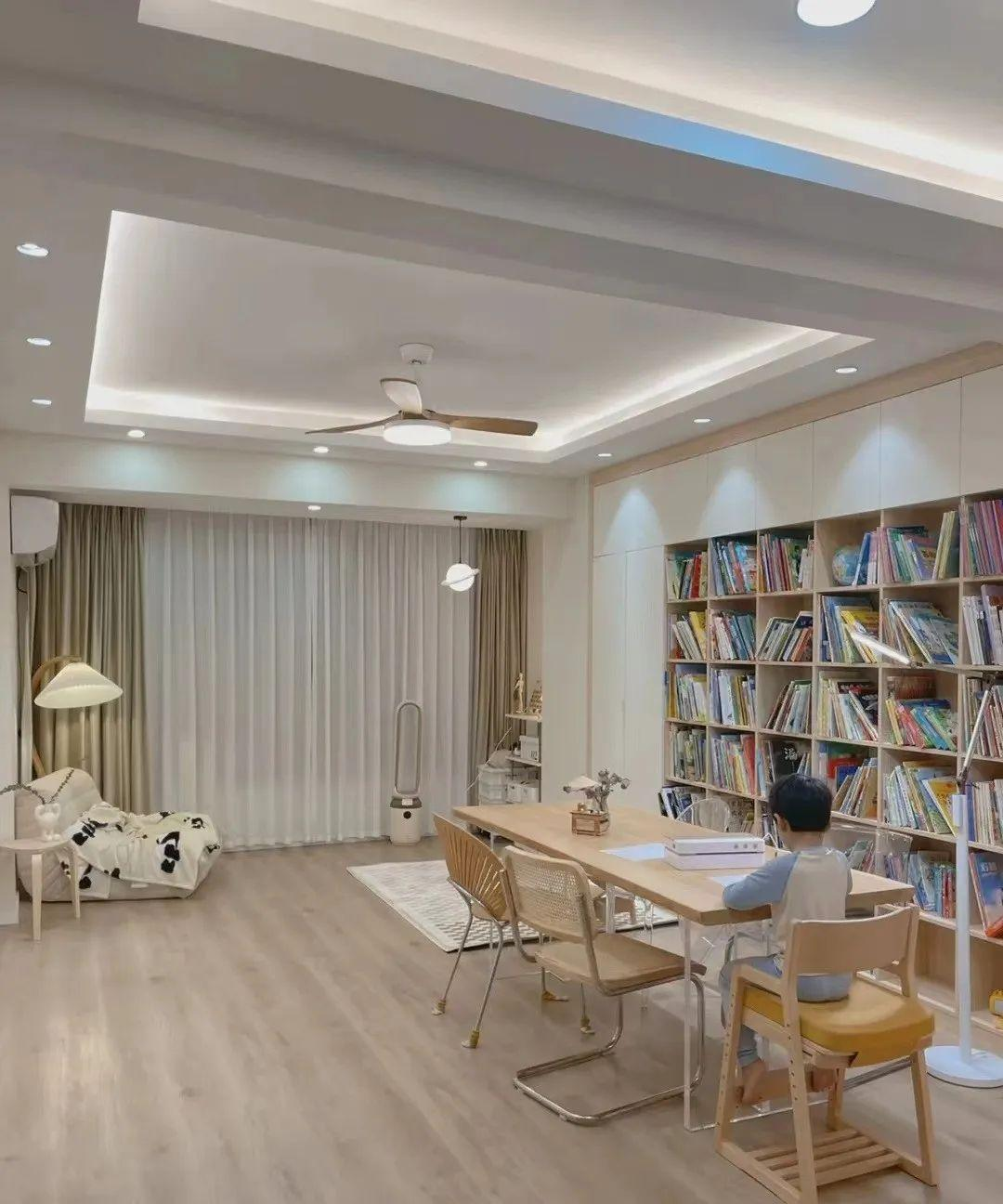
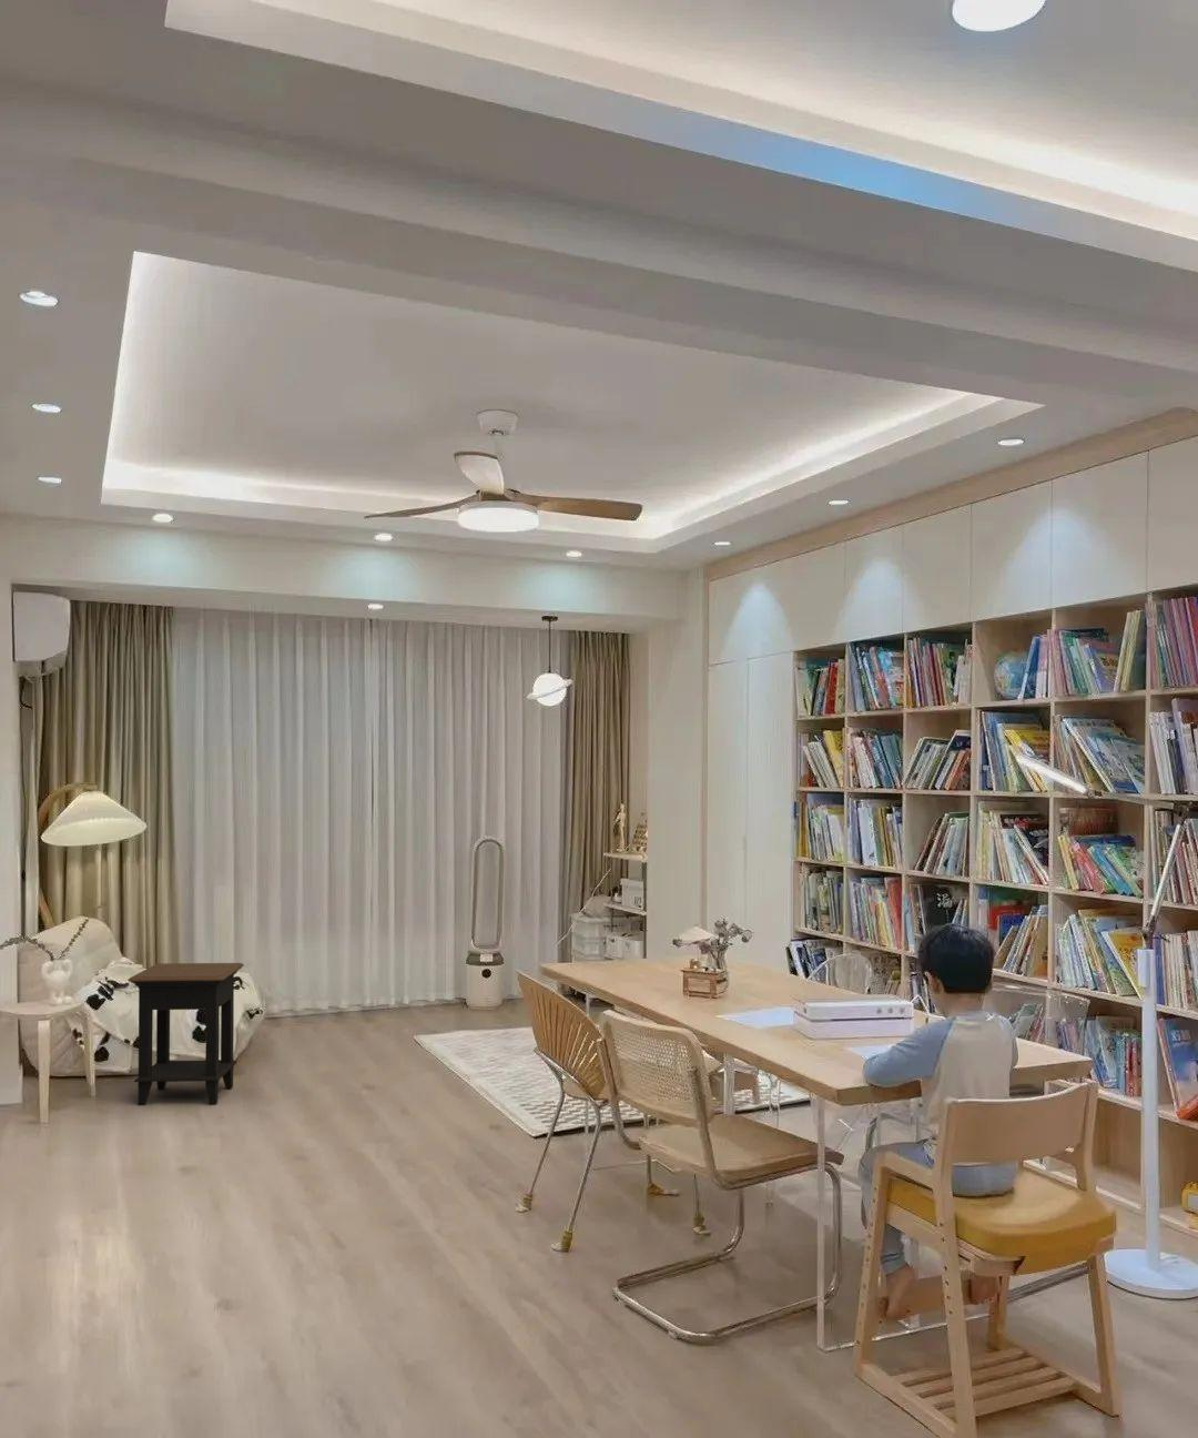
+ side table (168, 1032)
